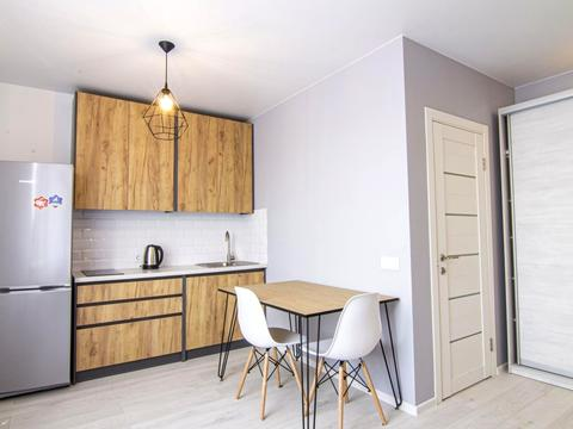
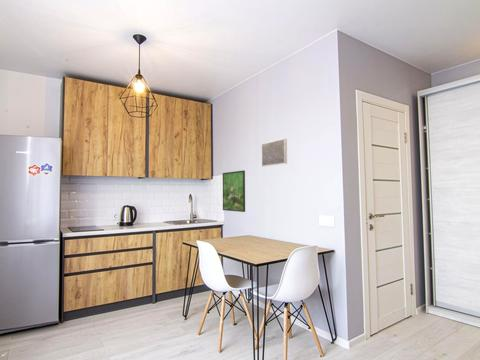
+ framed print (233, 191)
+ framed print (273, 153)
